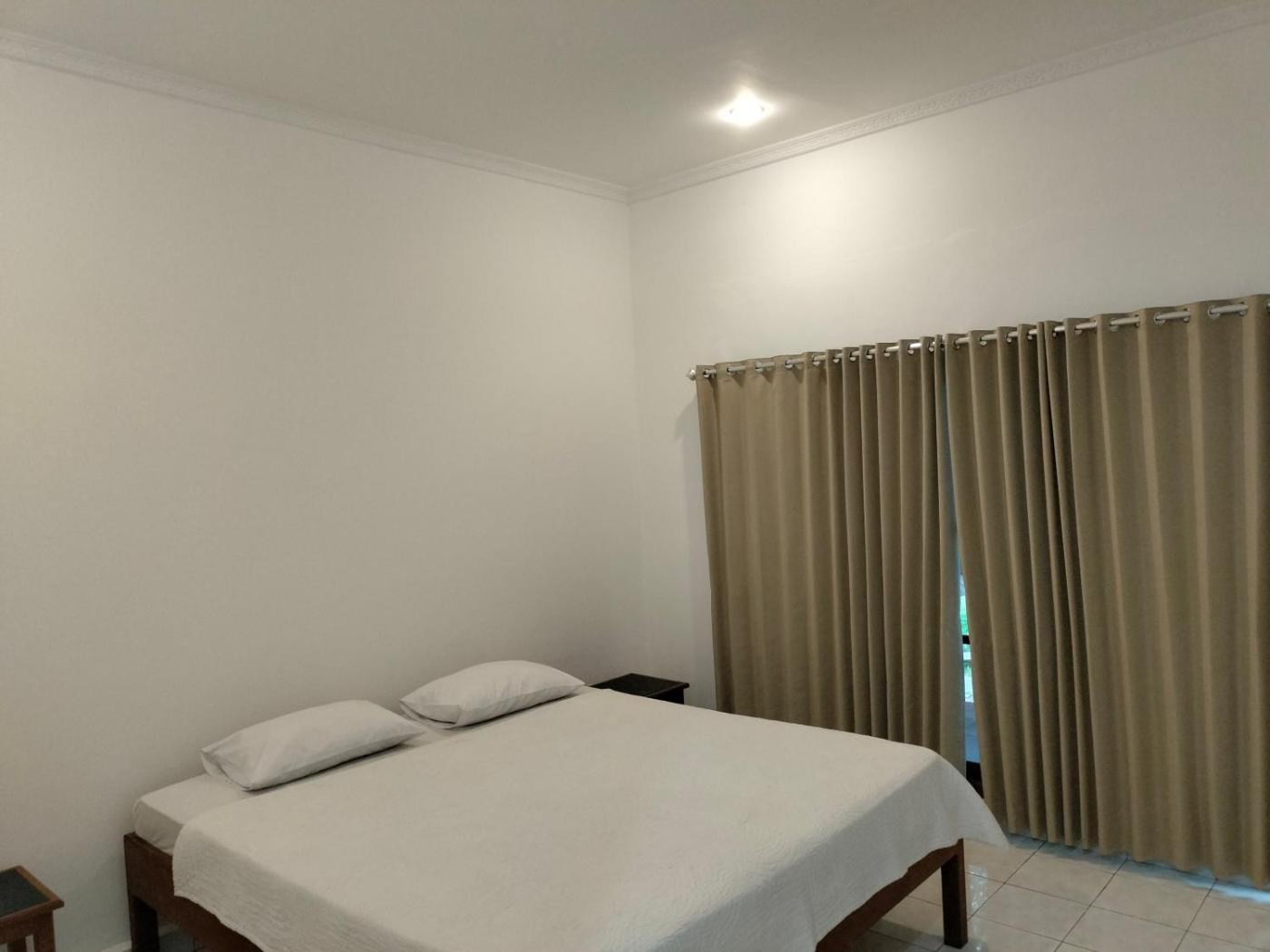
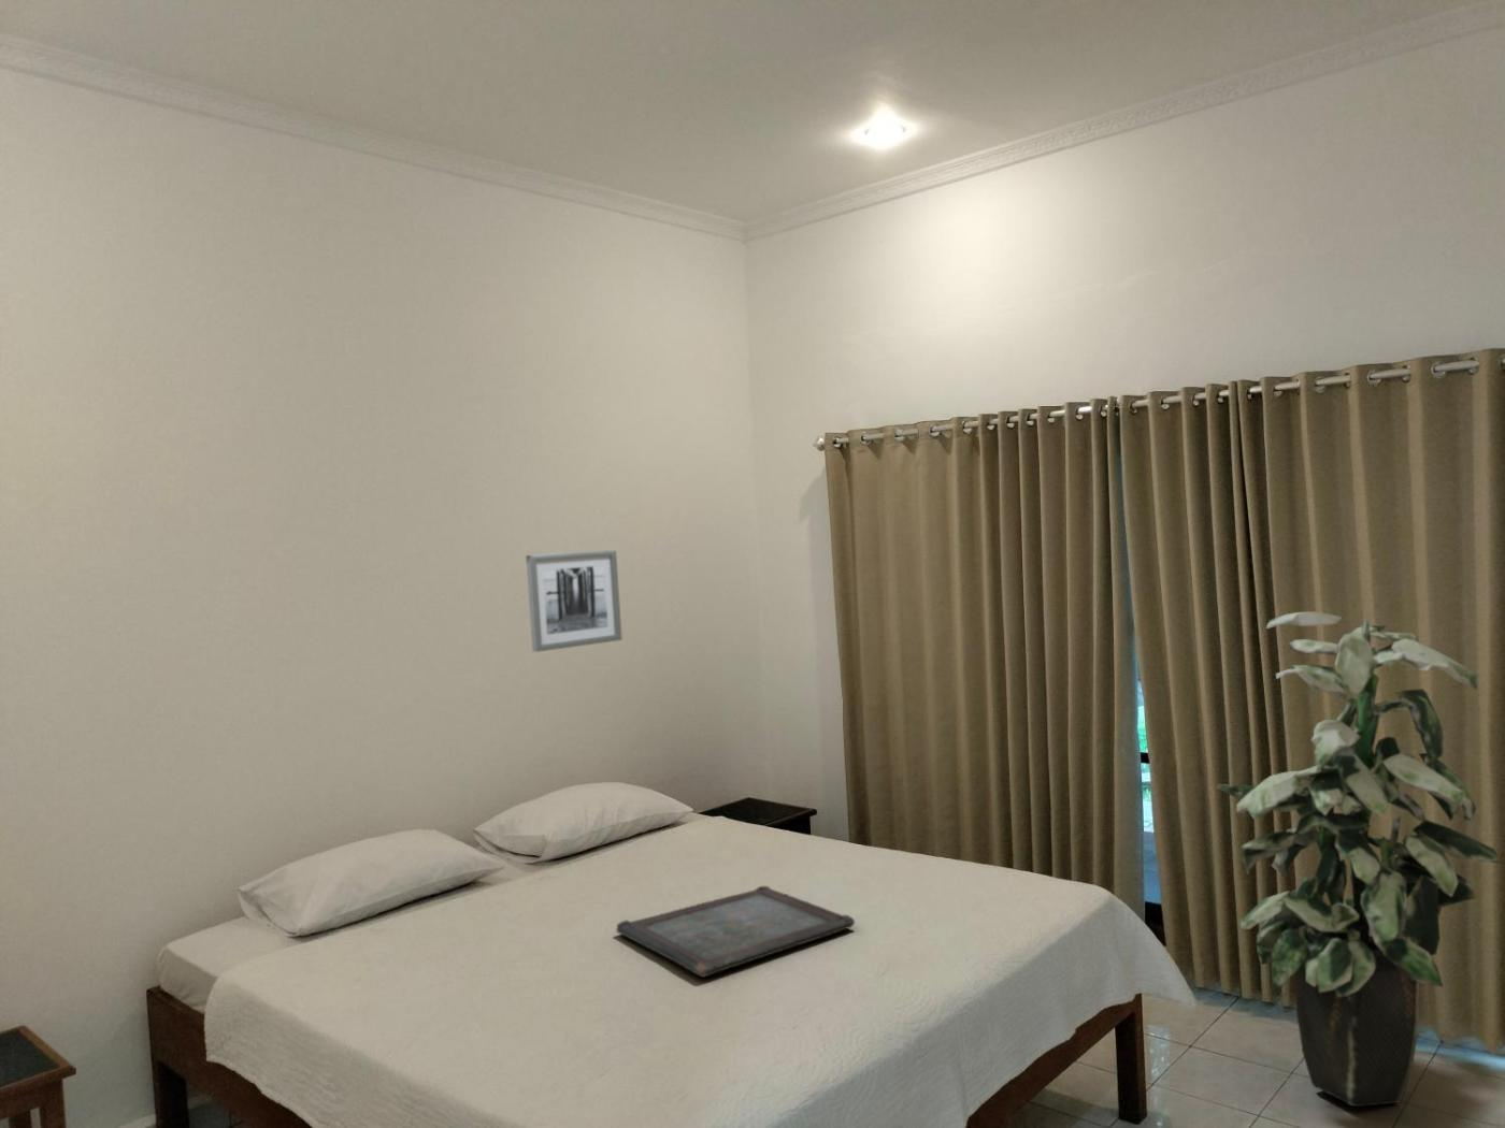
+ indoor plant (1346, 847)
+ wall art (575, 598)
+ serving tray (735, 927)
